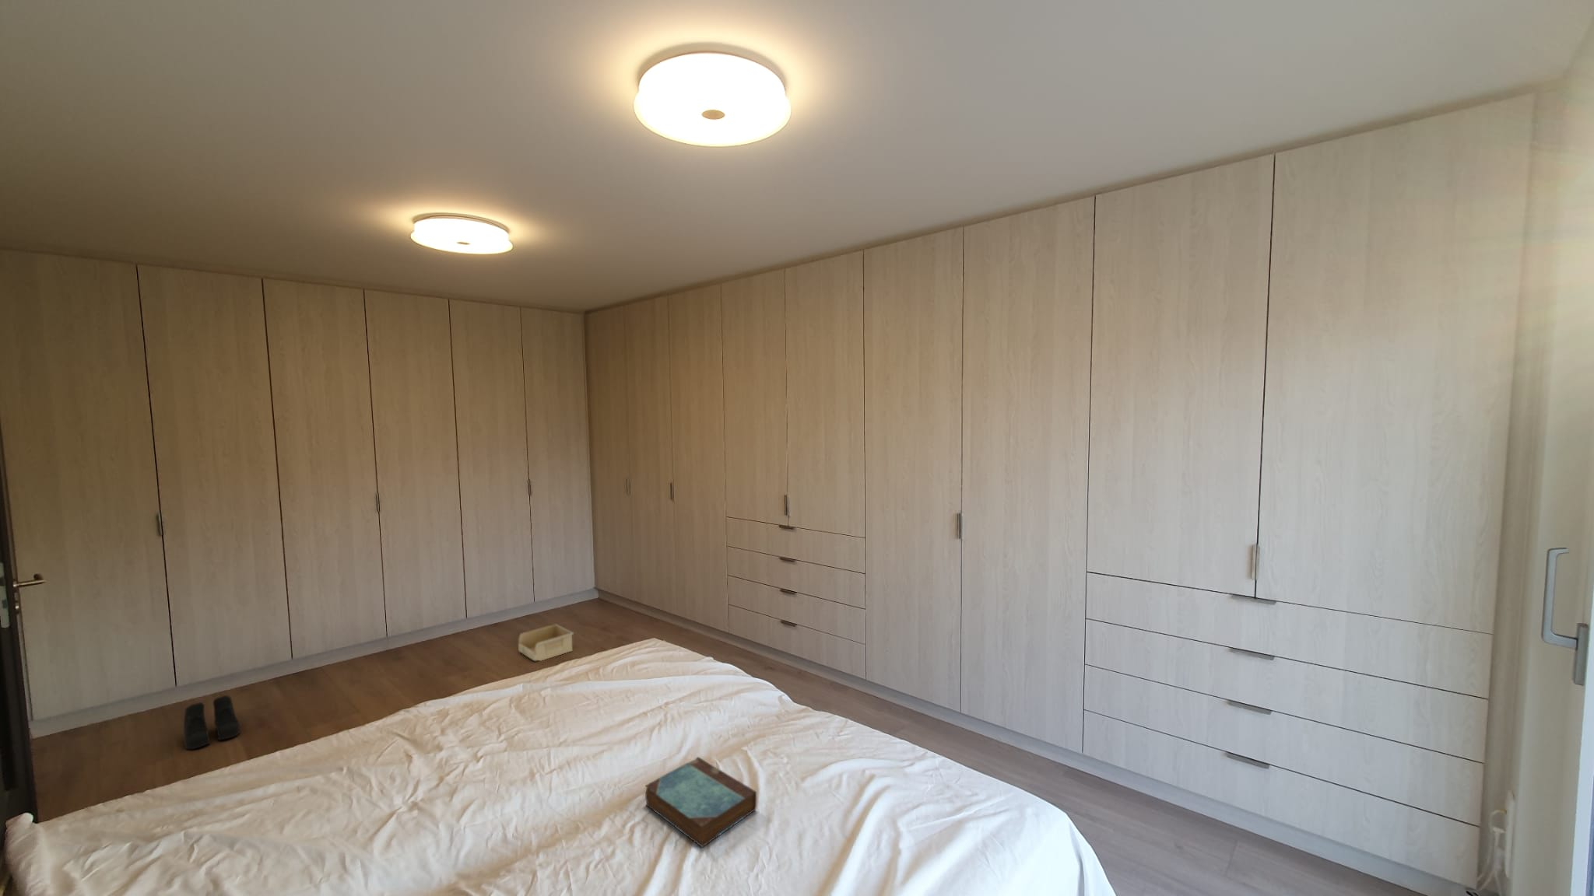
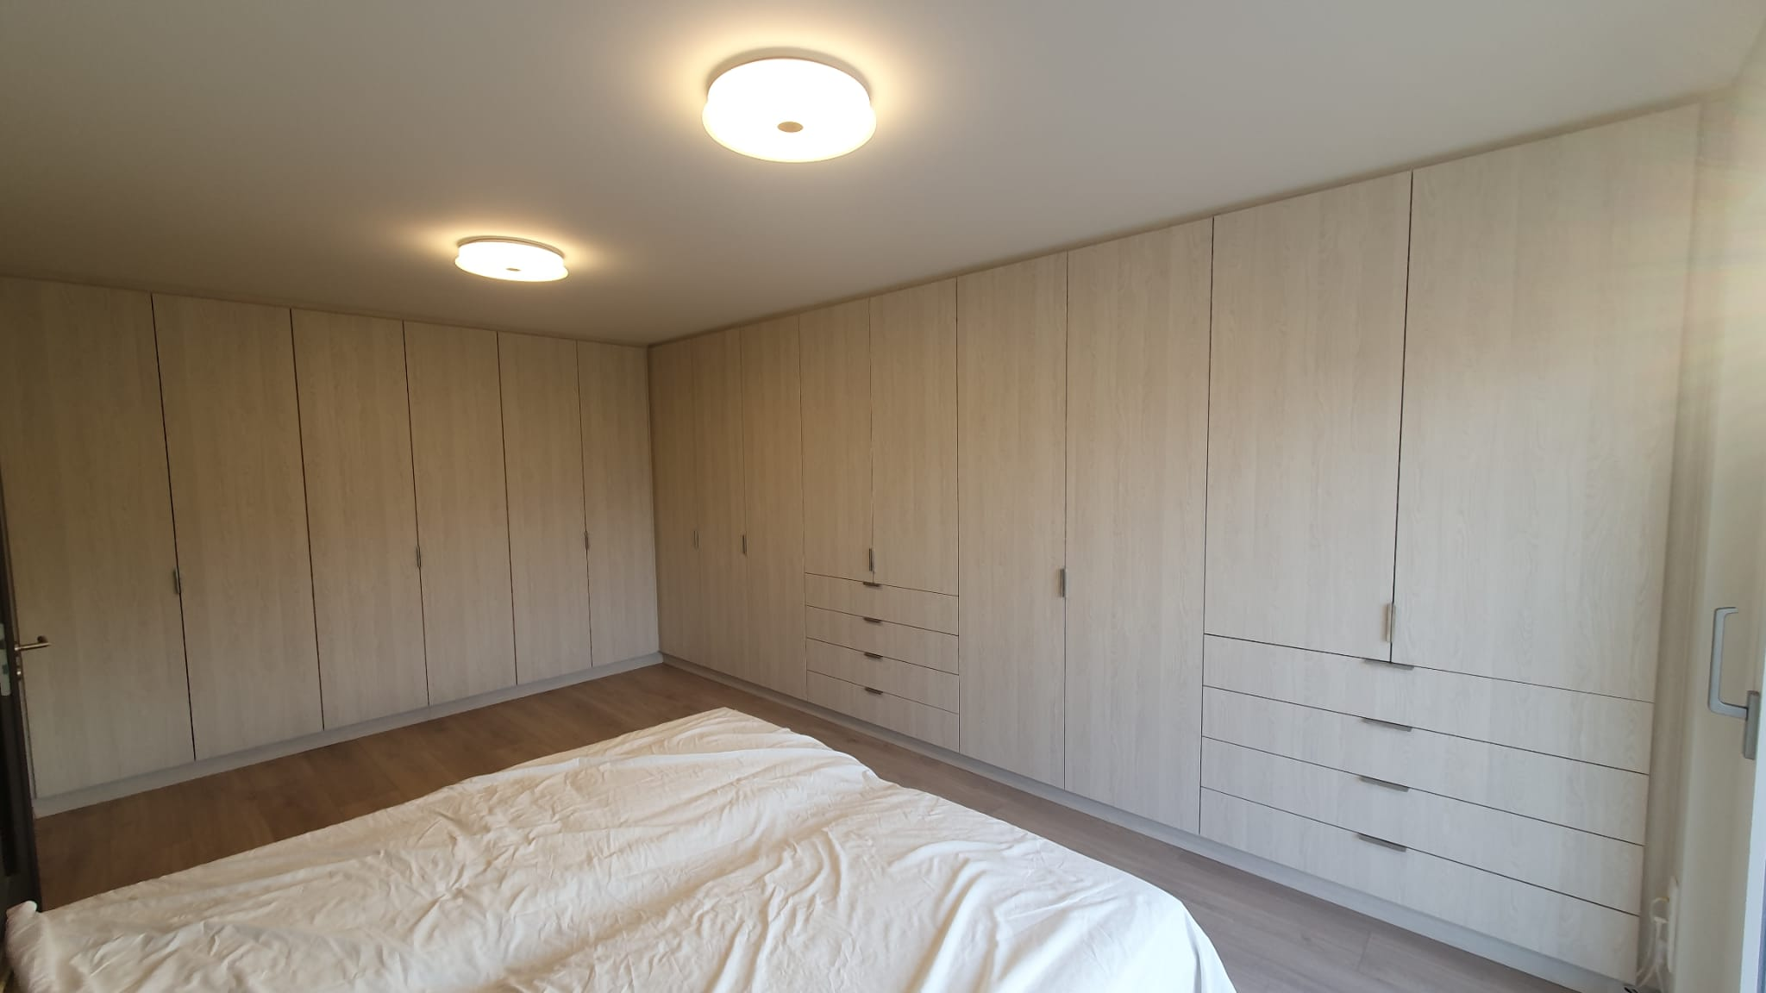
- boots (215, 720)
- storage bin (545, 642)
- book (700, 798)
